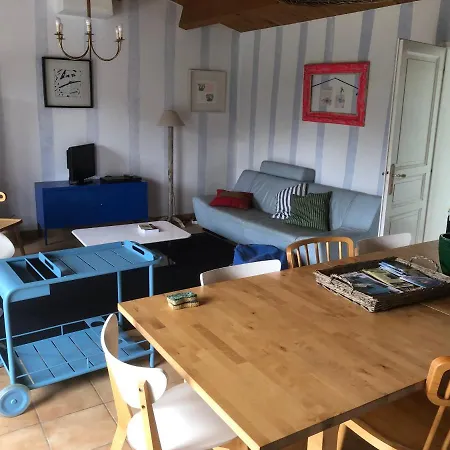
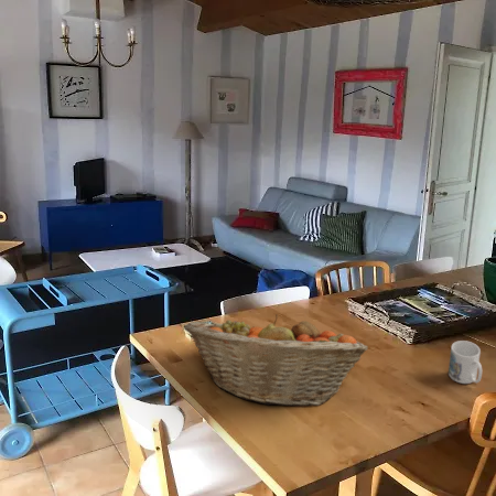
+ fruit basket (273, 349)
+ mug (467, 363)
